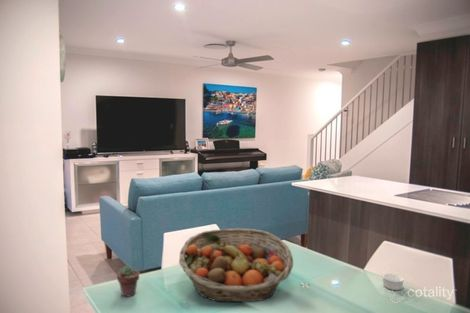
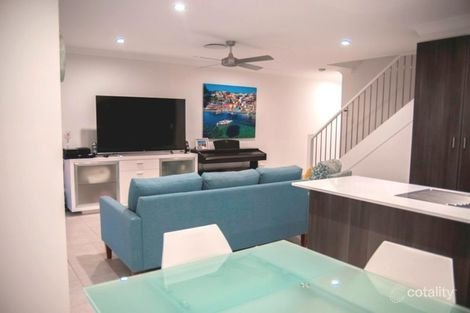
- ramekin (392, 281)
- fruit basket (235, 263)
- potted succulent (128, 279)
